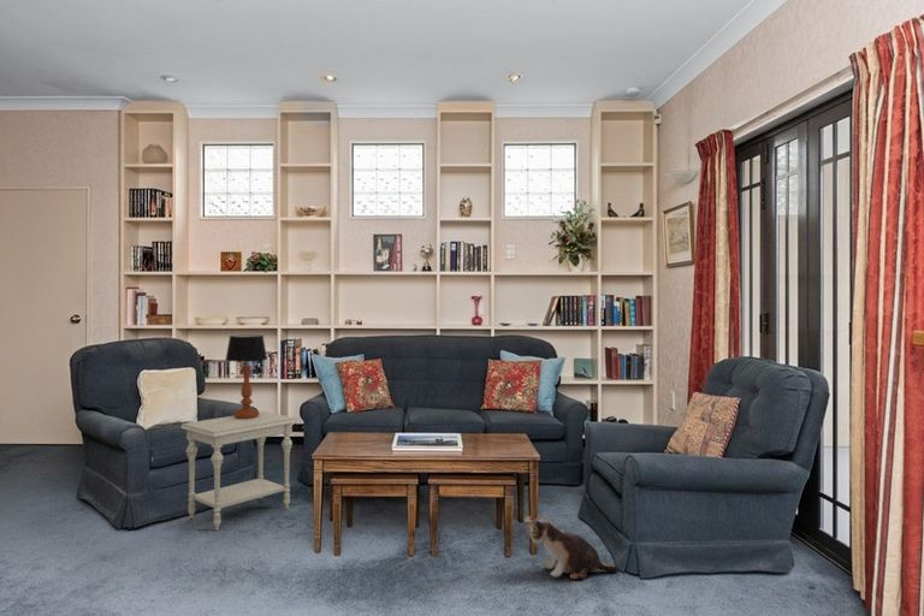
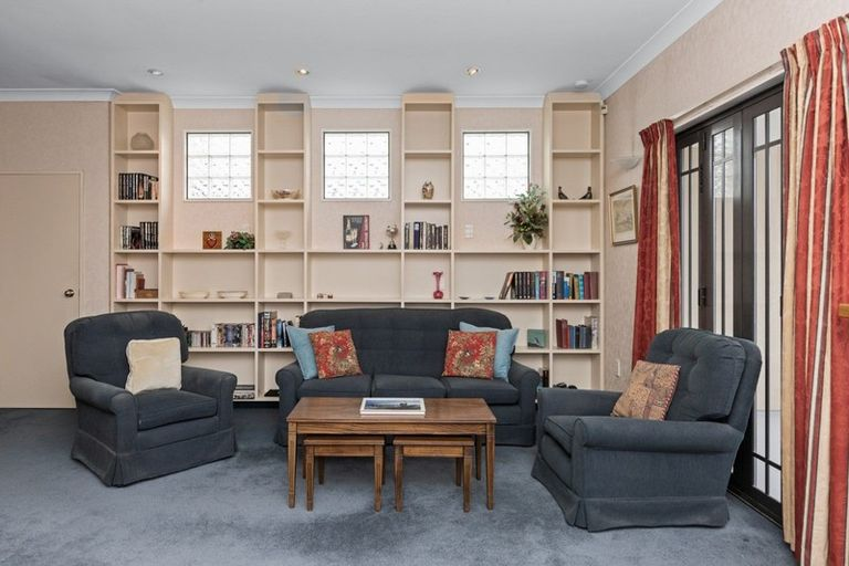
- table lamp (245, 375)
- plush toy (571, 545)
- side table (245, 481)
